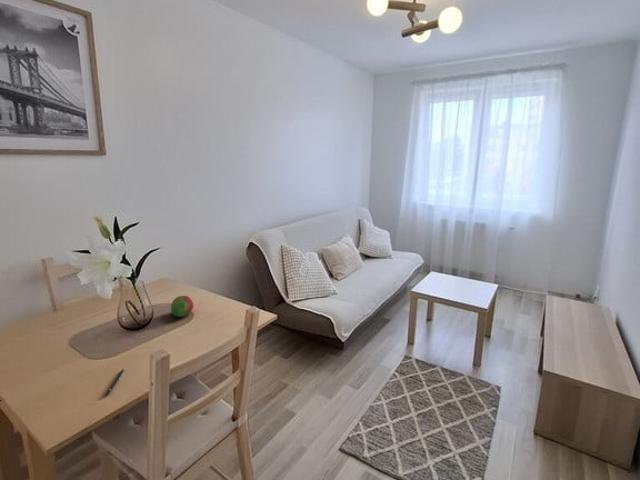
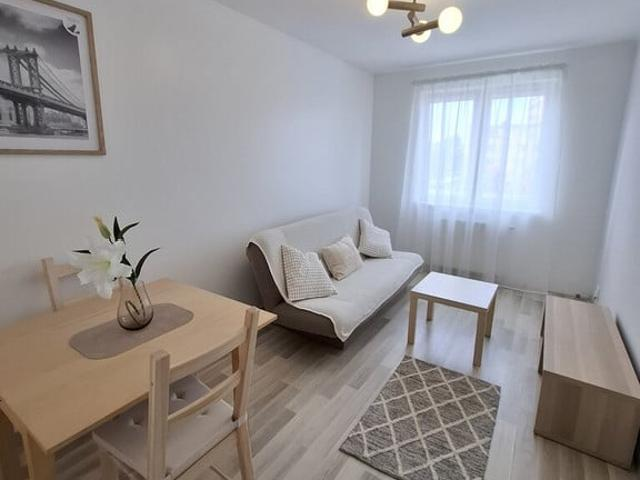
- pen (115, 382)
- fruit (181, 306)
